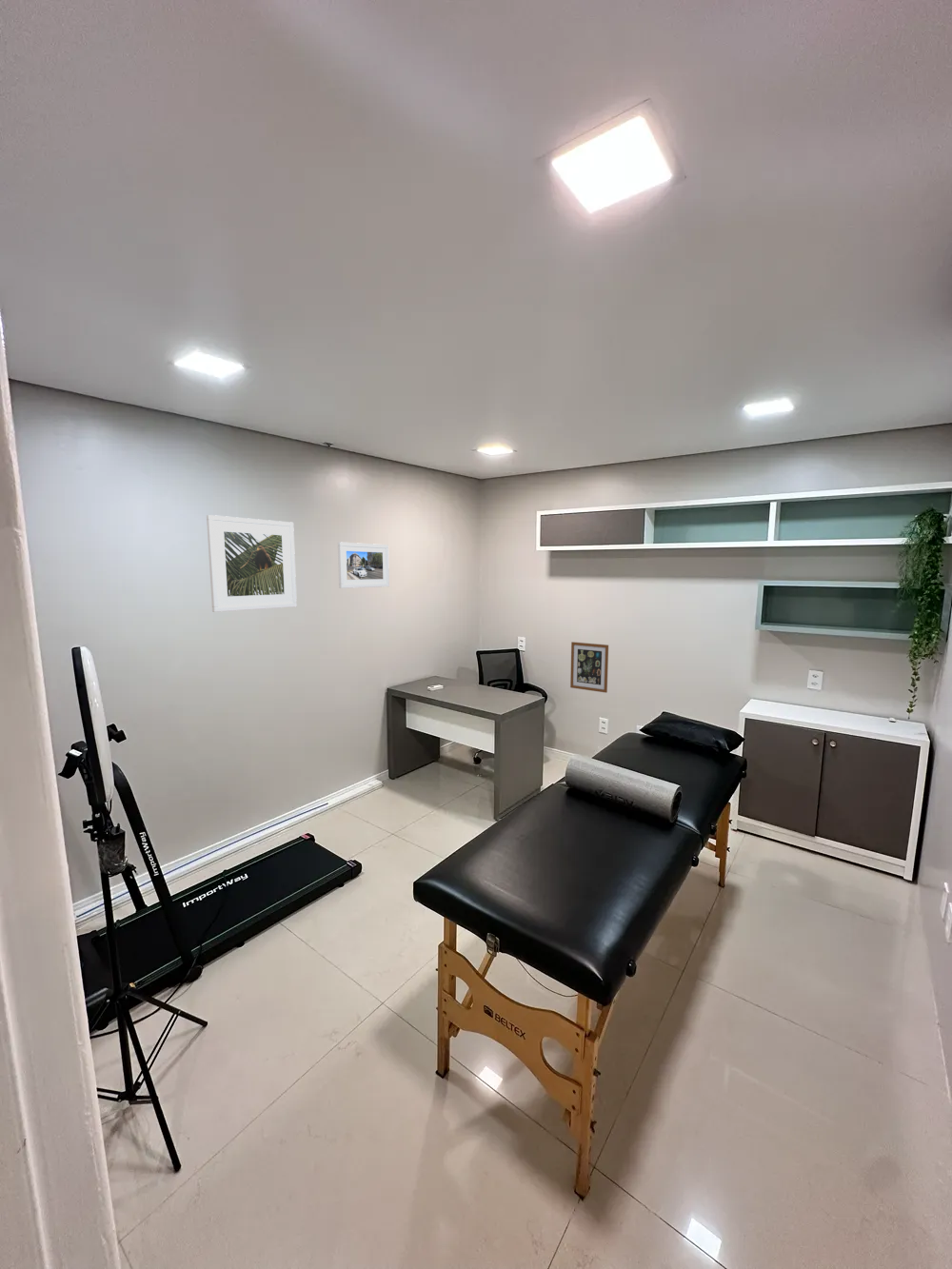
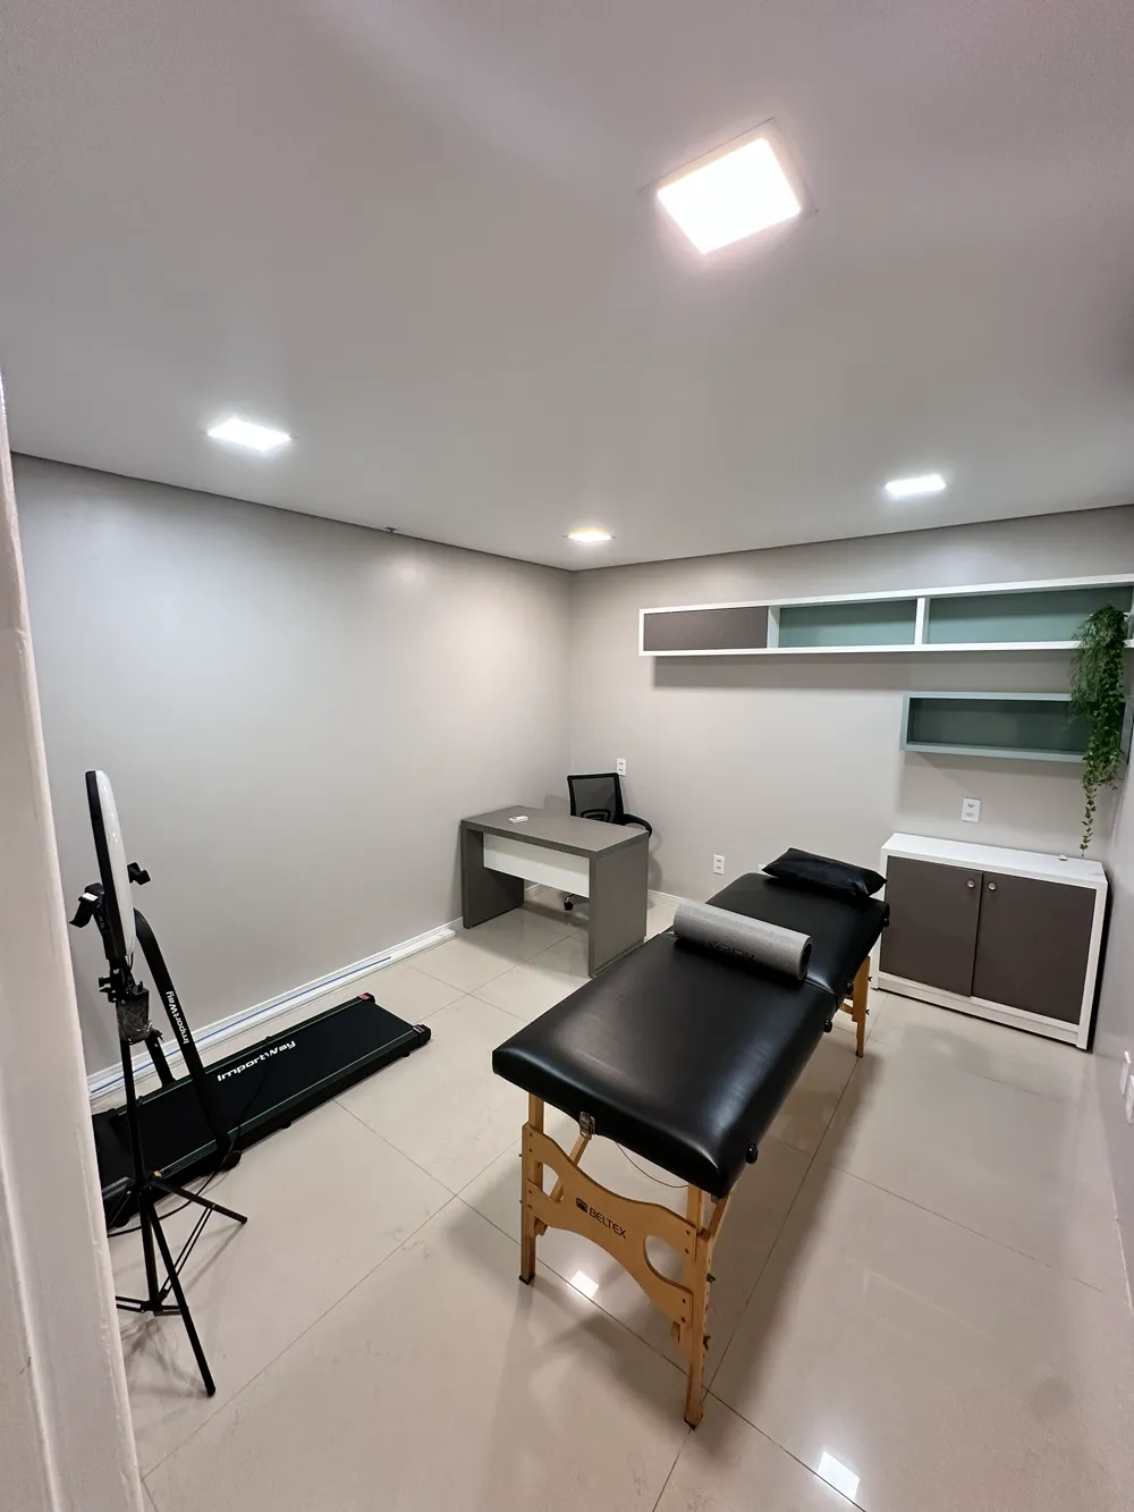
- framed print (365, 565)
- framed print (255, 565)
- wall art (588, 666)
